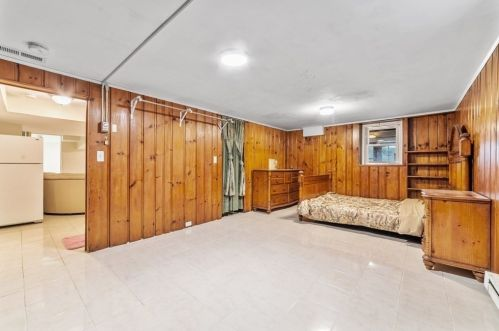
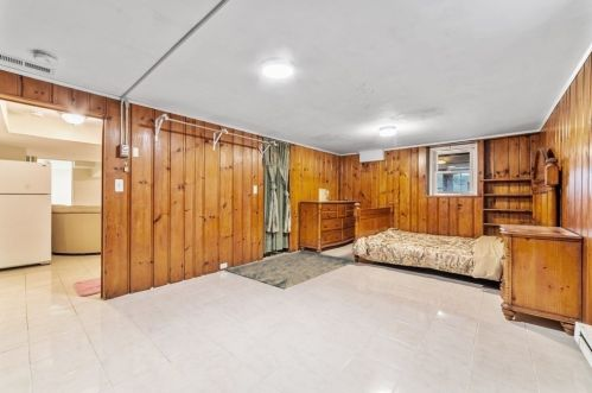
+ rug (294, 265)
